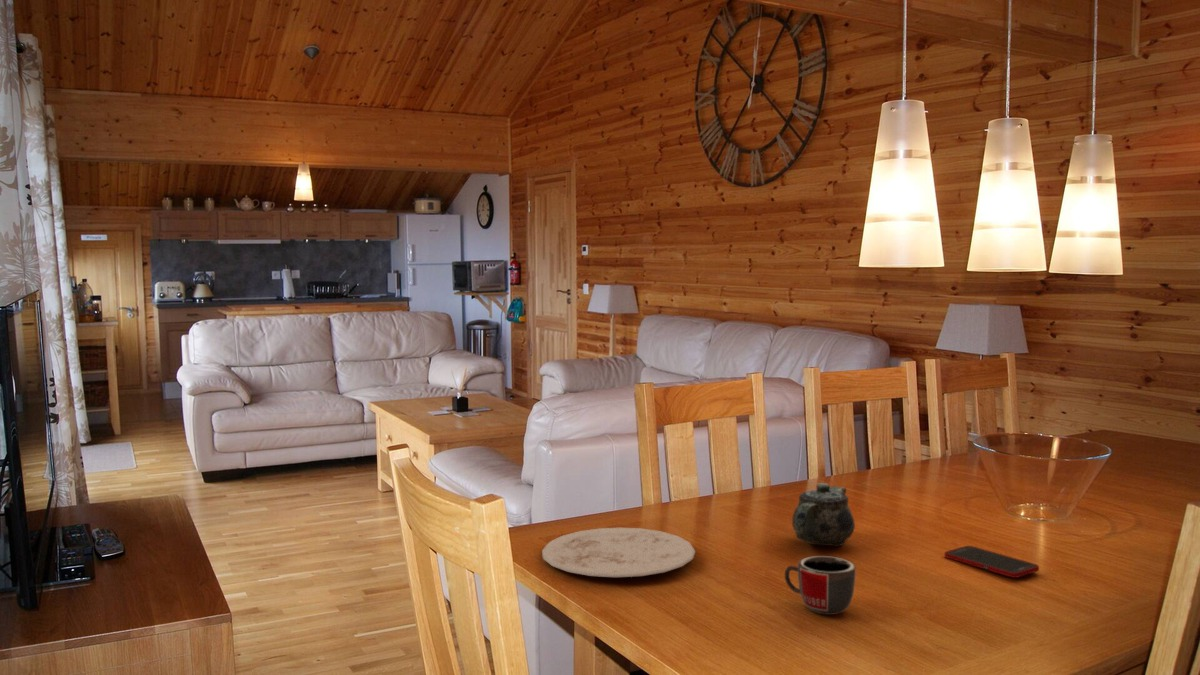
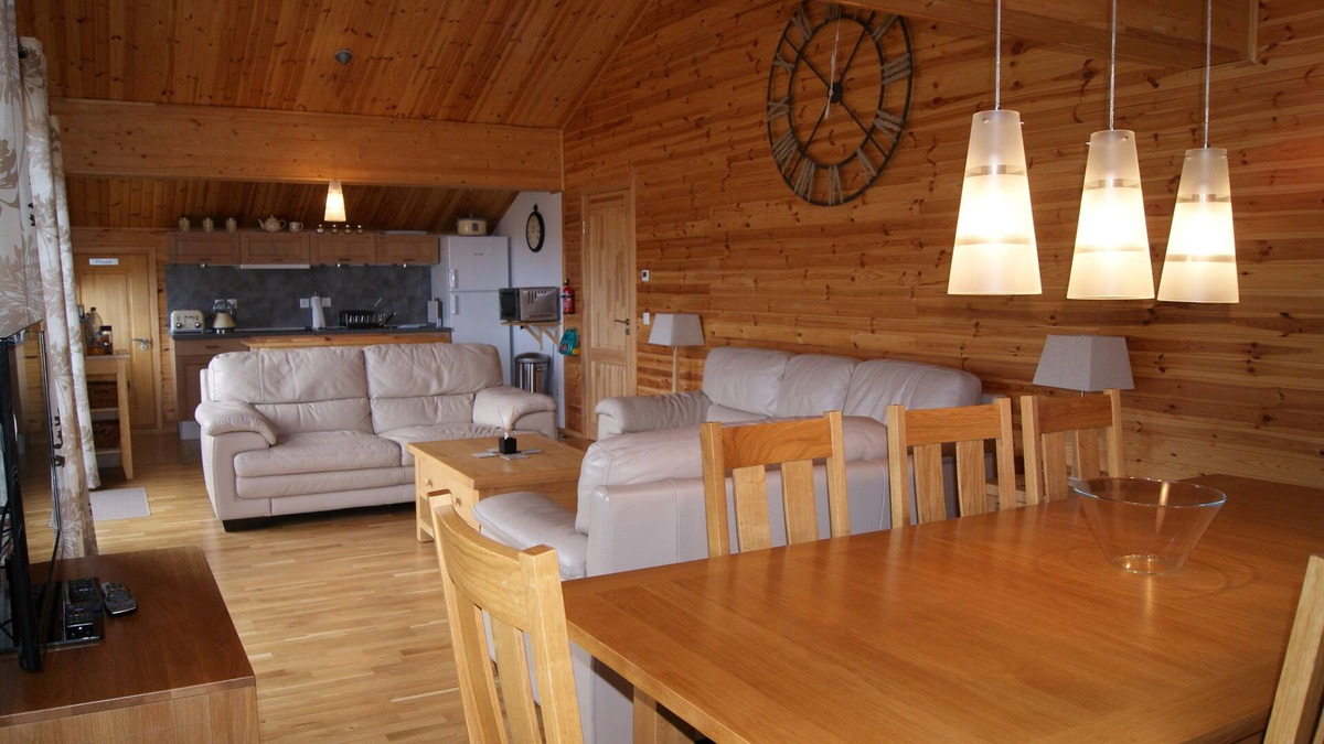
- cell phone (990, 561)
- plate (618, 552)
- mug (817, 583)
- chinaware (821, 513)
